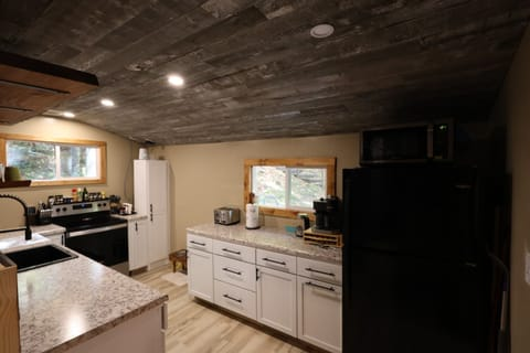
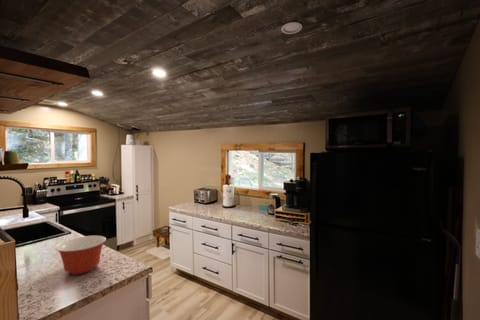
+ mixing bowl (82, 255)
